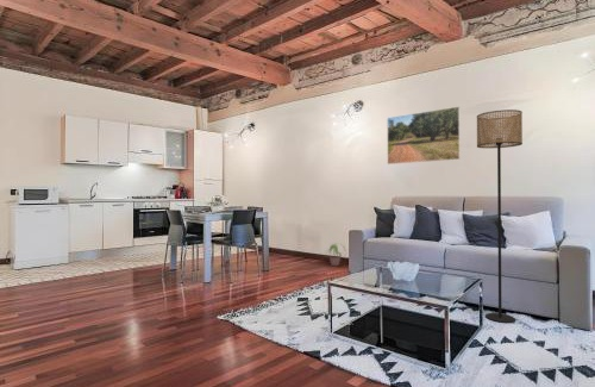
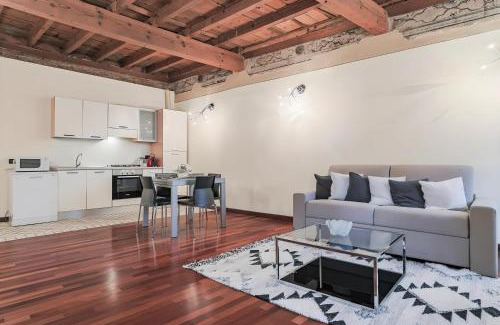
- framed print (421, 137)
- floor lamp (499, 216)
- potted plant (336, 252)
